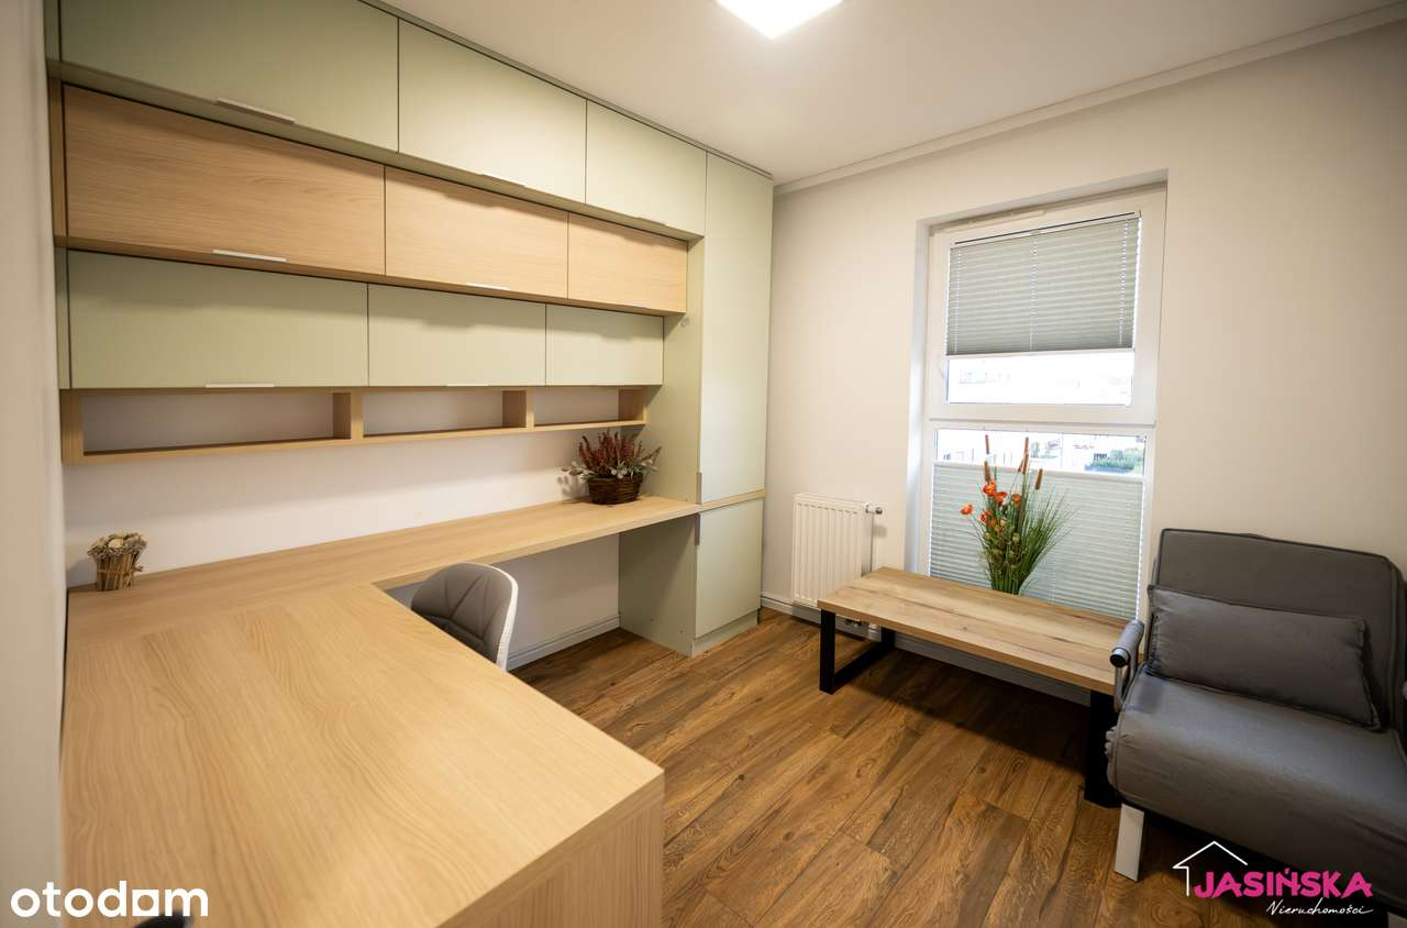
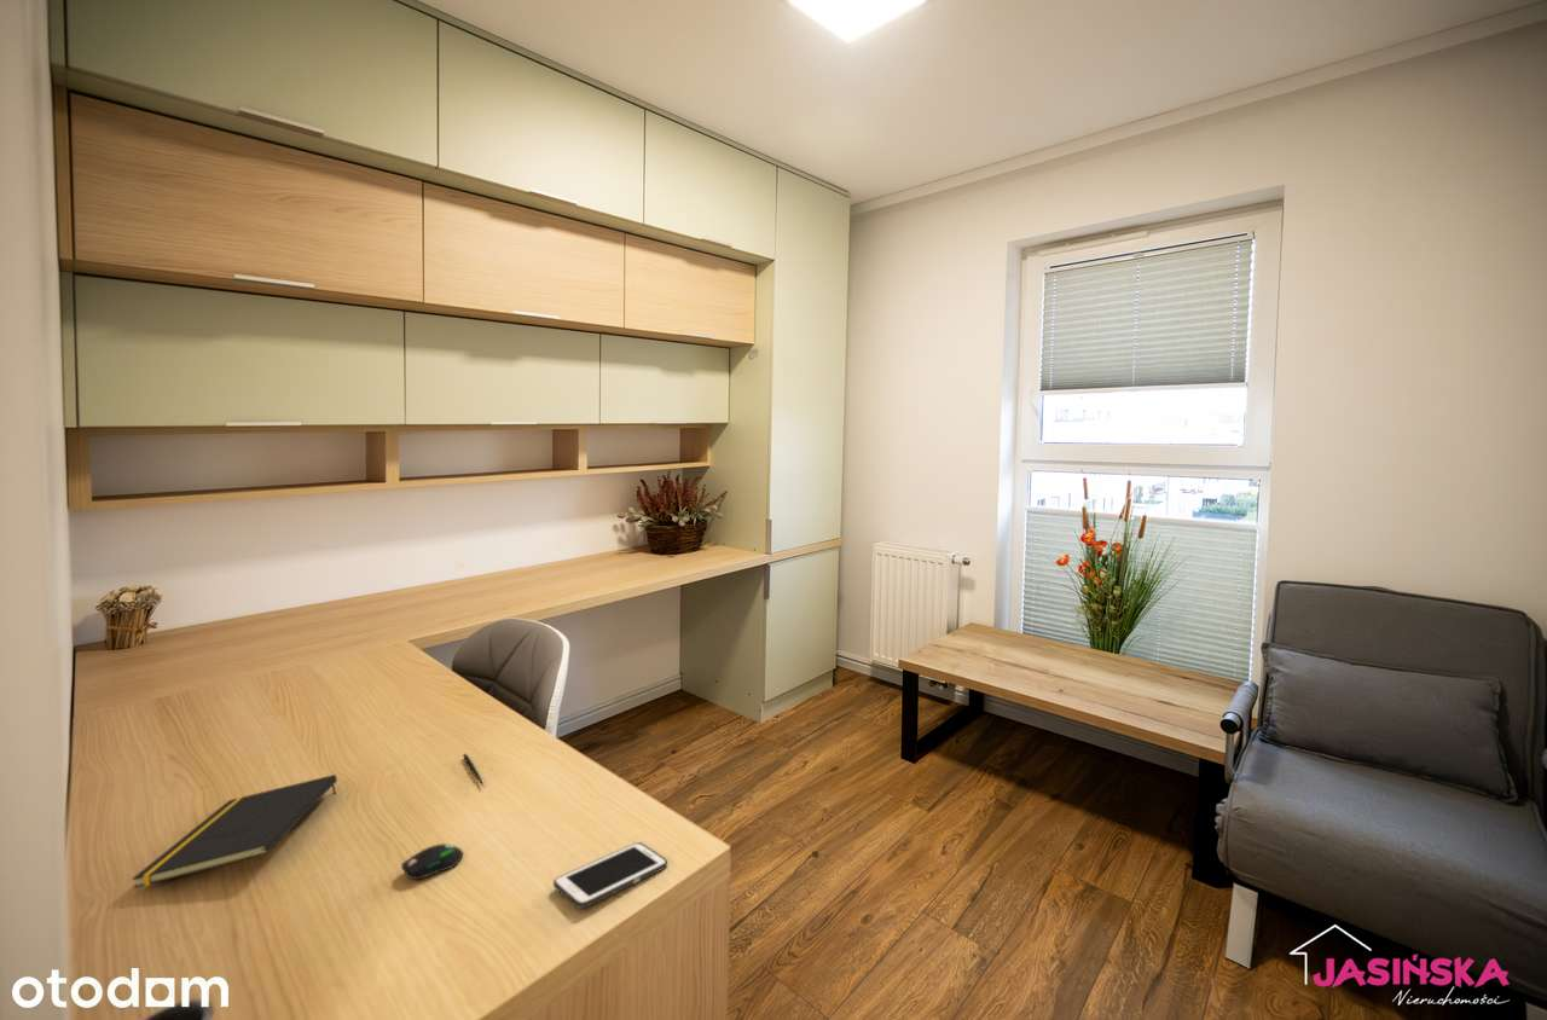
+ pen (473, 769)
+ cell phone (612, 873)
+ notepad (247, 824)
+ mouse (433, 858)
